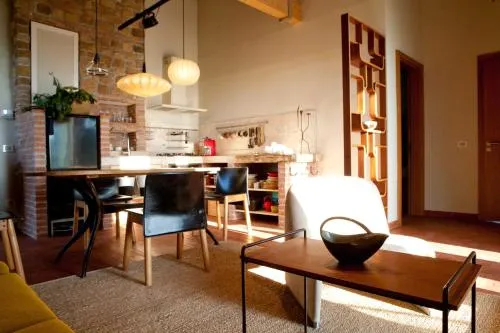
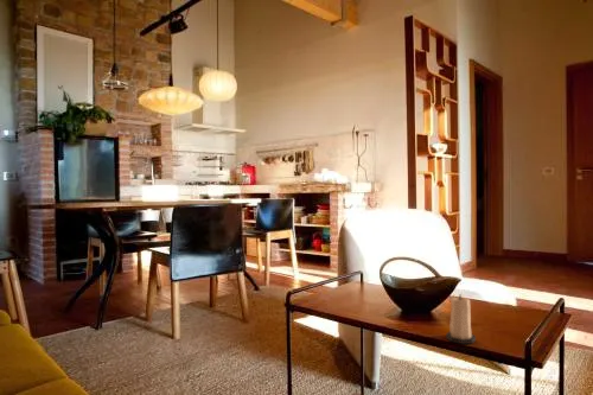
+ candle (460, 316)
